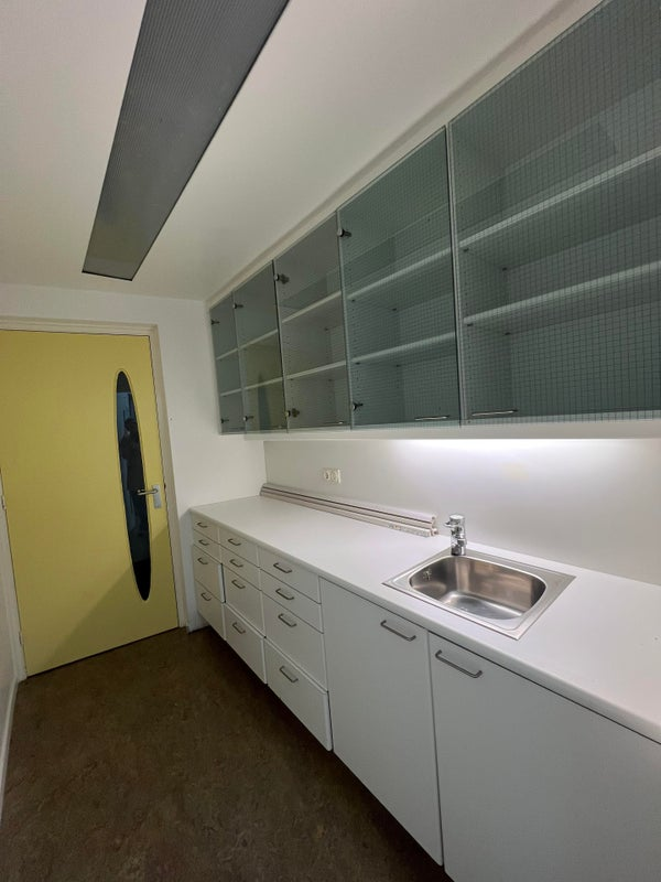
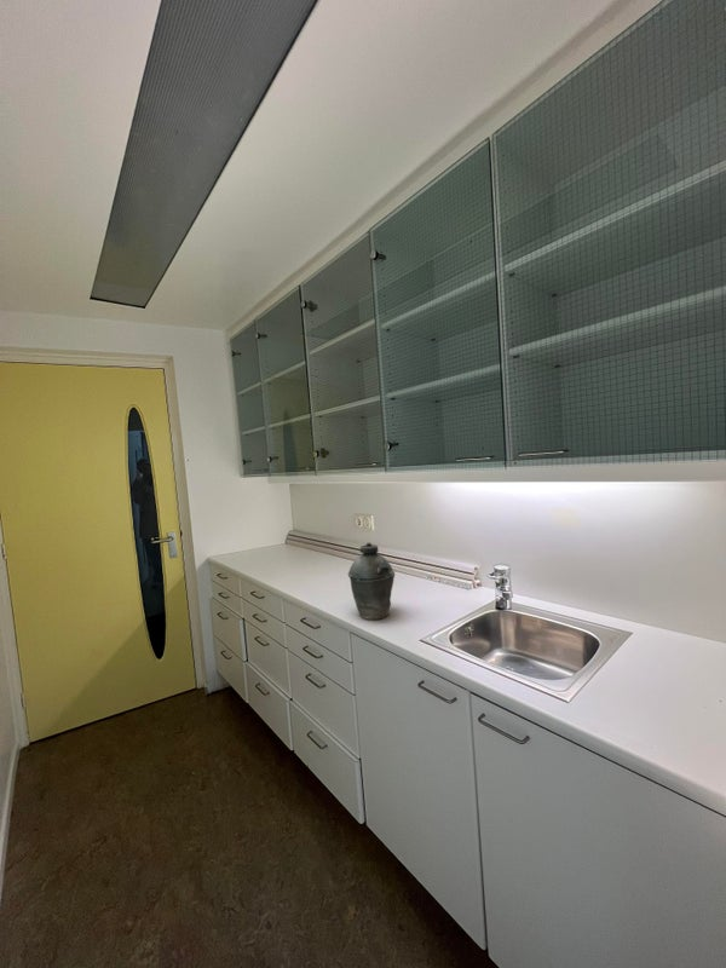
+ kettle (371, 578)
